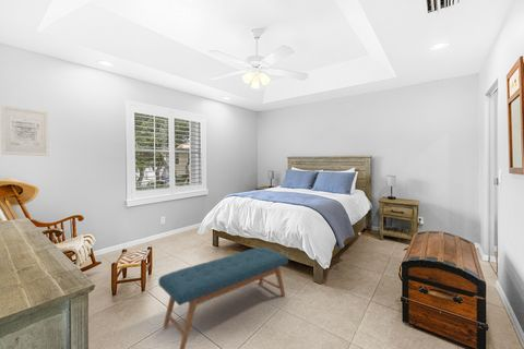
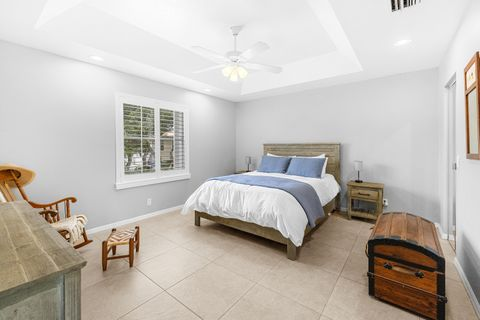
- wall art (25, 132)
- bench (230, 286)
